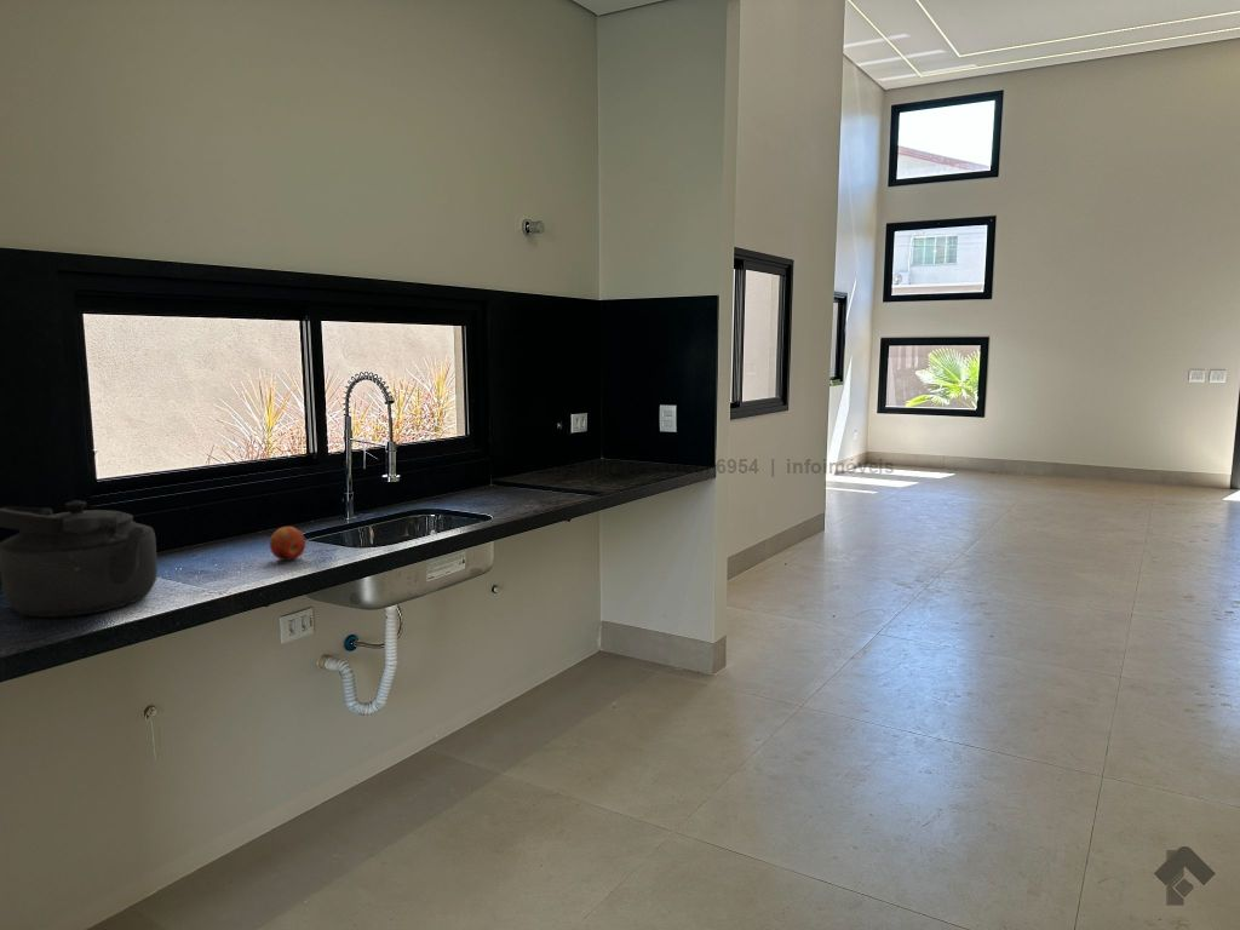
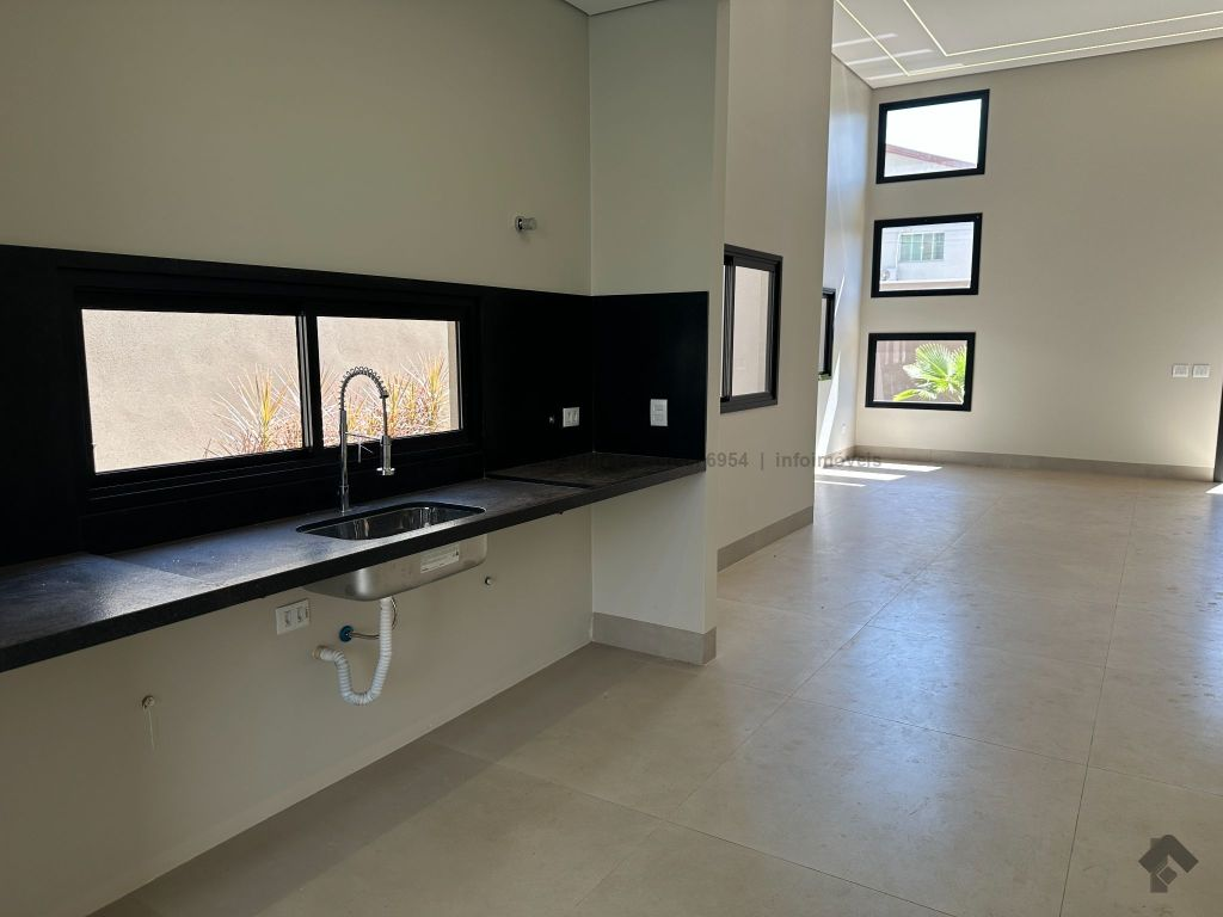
- apple (287, 542)
- kettle (80, 552)
